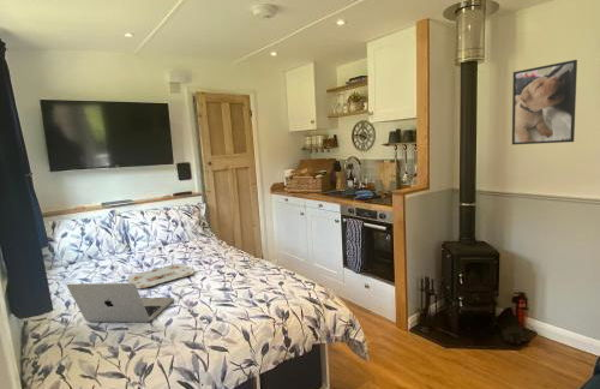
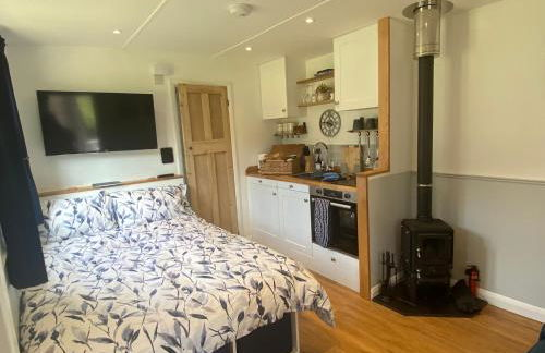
- laptop (125, 292)
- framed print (541, 104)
- serving tray (161, 275)
